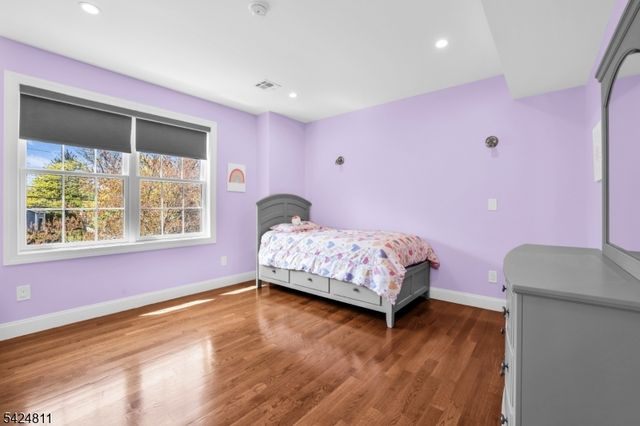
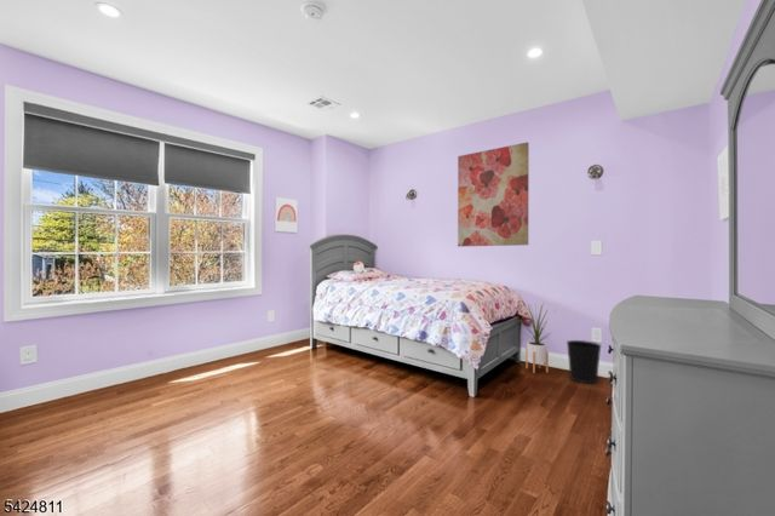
+ house plant (538, 334)
+ wastebasket (582, 361)
+ wall art (490, 197)
